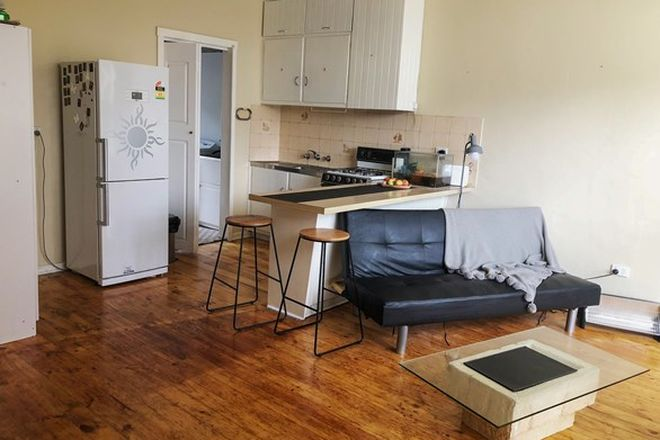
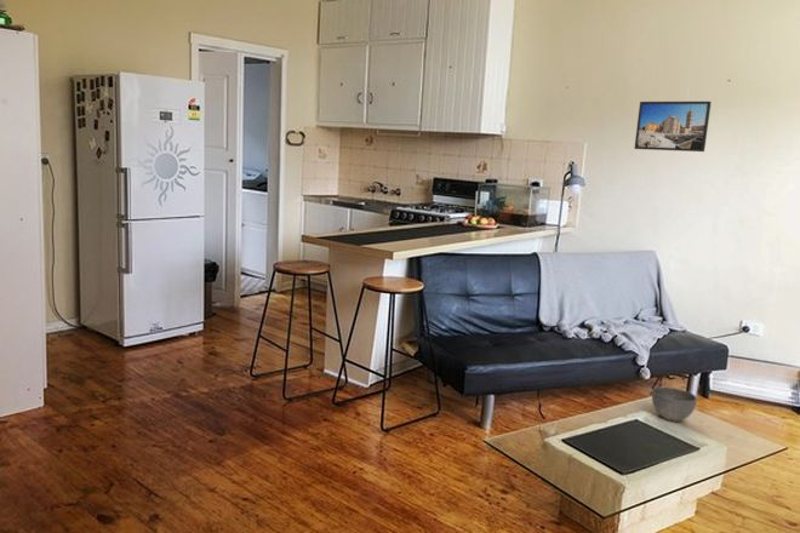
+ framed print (670, 126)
+ bowl (673, 406)
